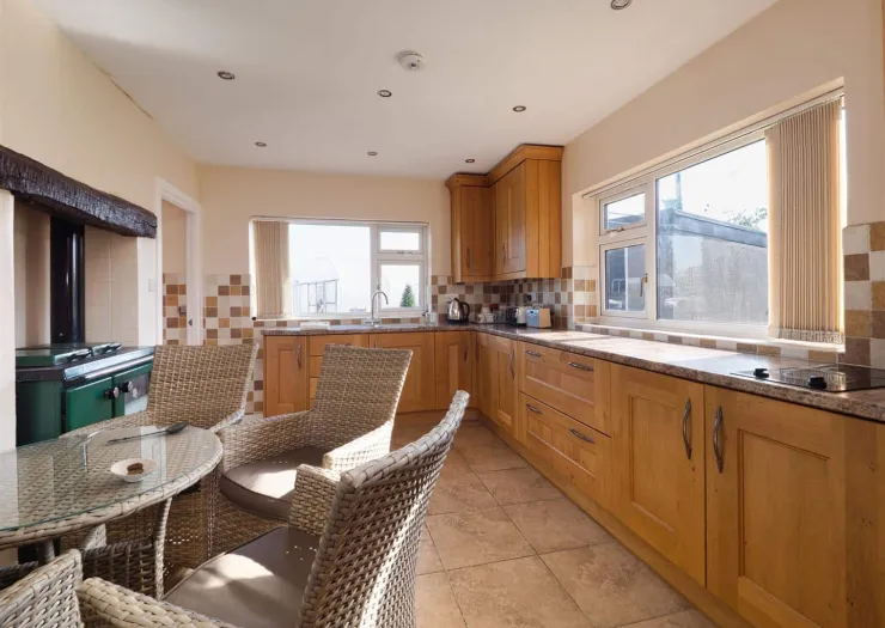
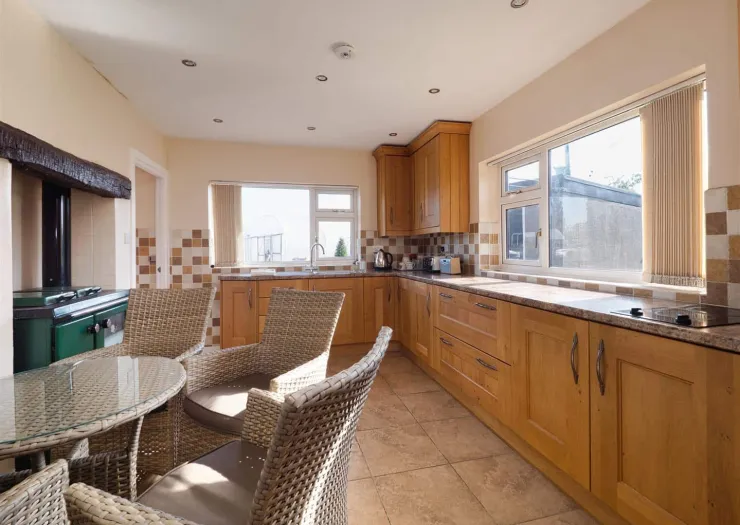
- spoon (151, 433)
- saucer (134, 470)
